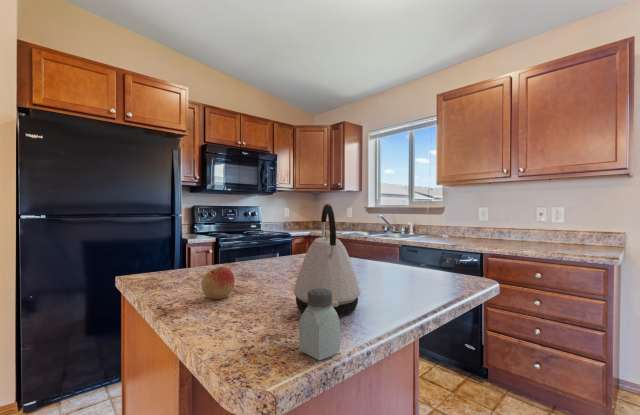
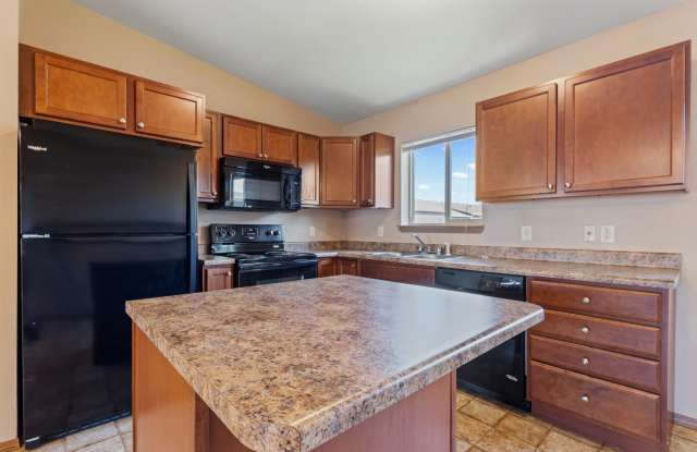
- apple (218, 282)
- kettle (326, 256)
- saltshaker (319, 321)
